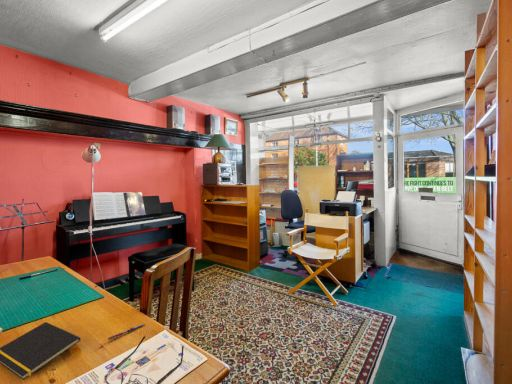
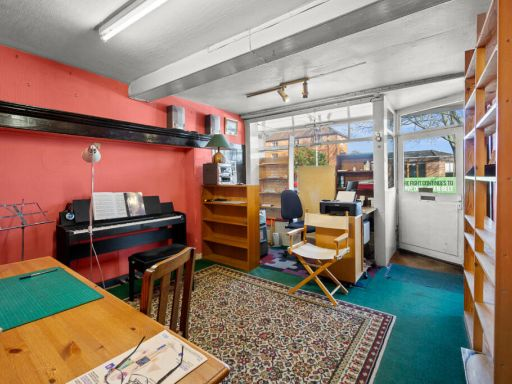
- notepad (36, 346)
- pen (127, 331)
